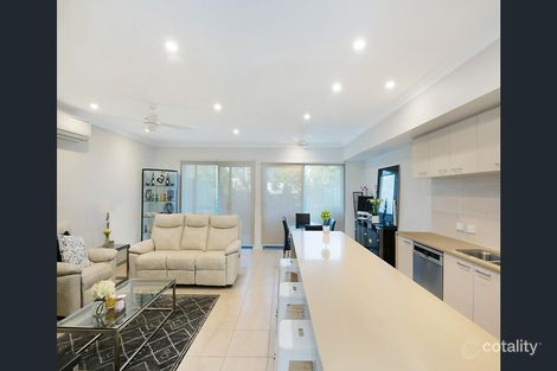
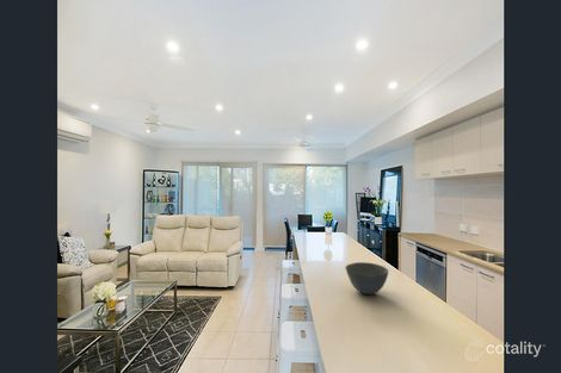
+ bowl (366, 280)
